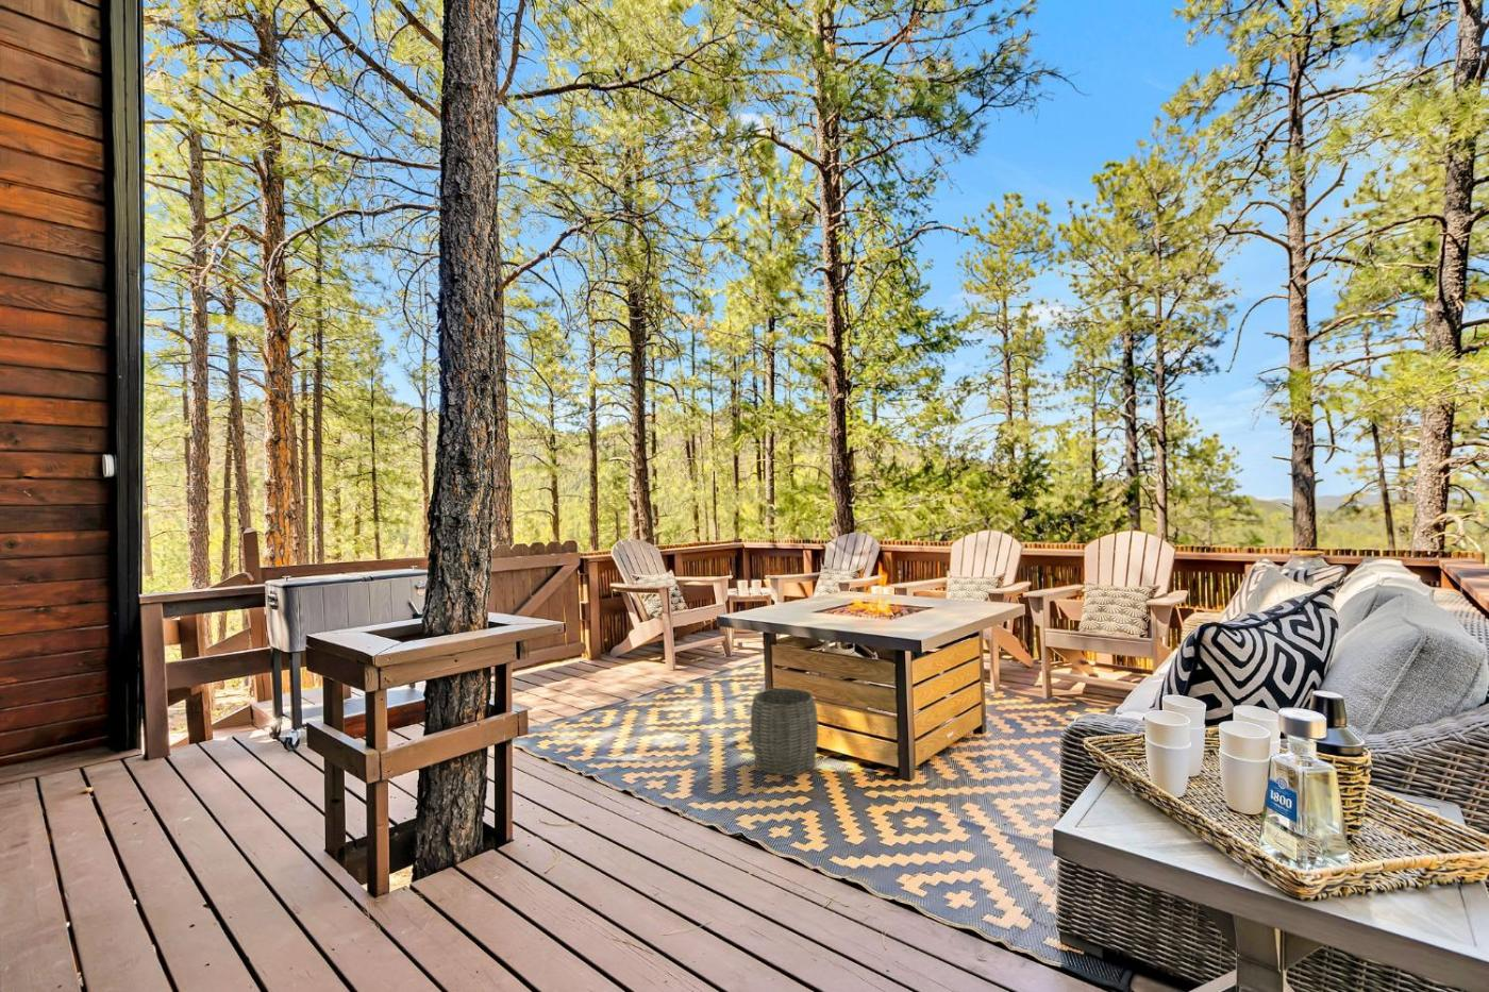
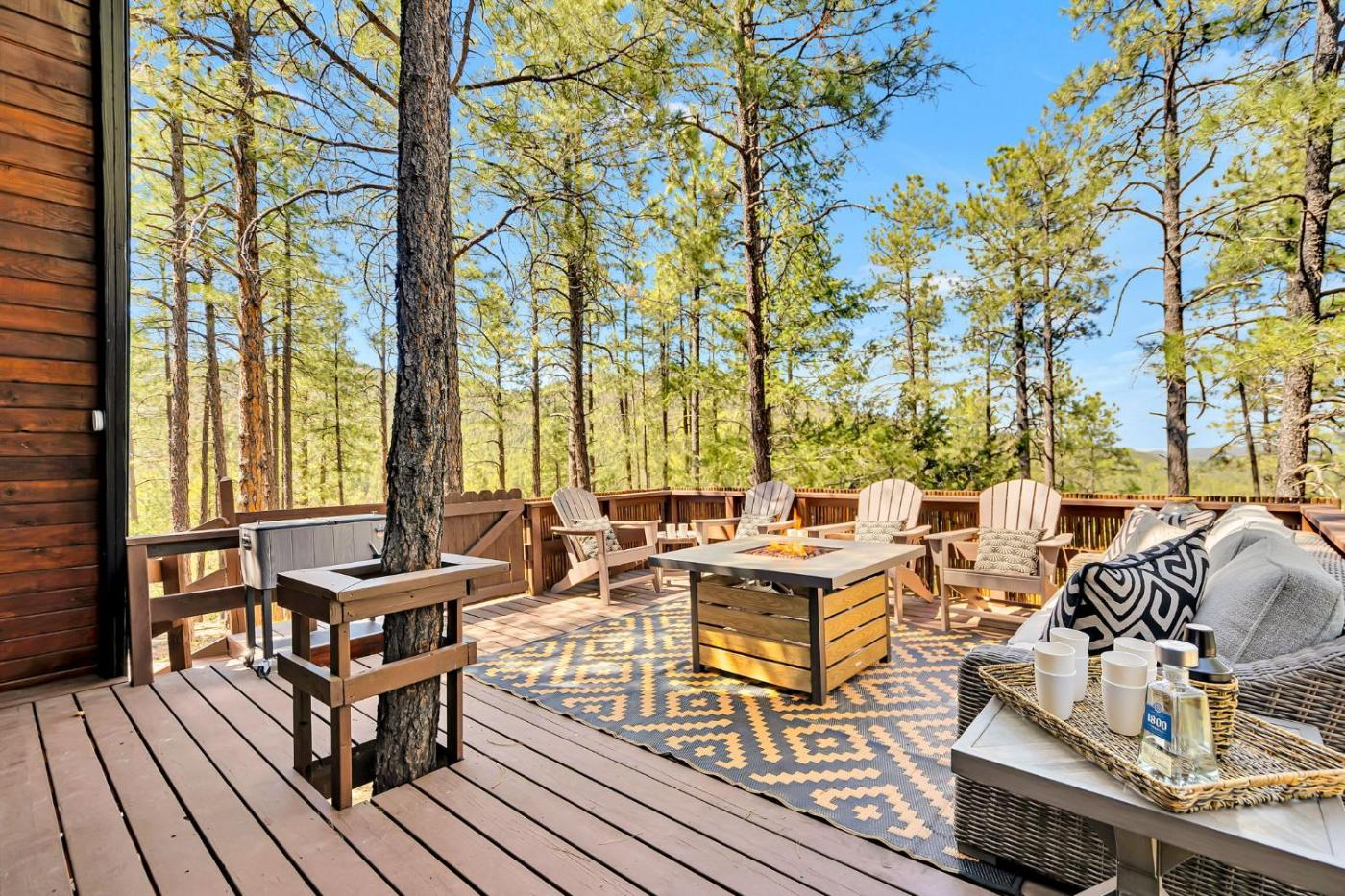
- woven basket (784, 730)
